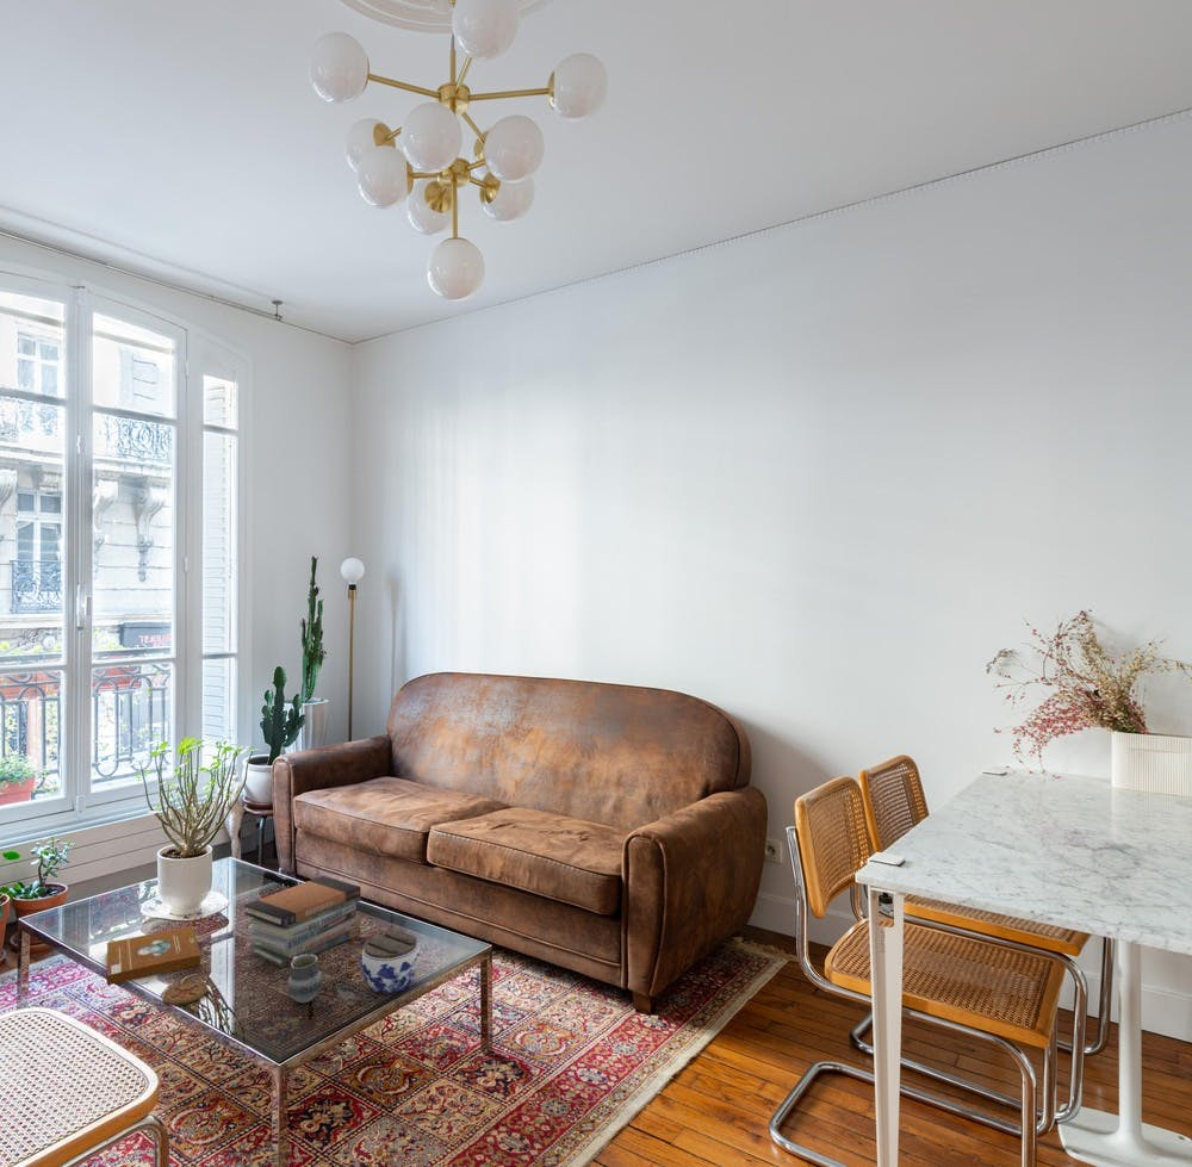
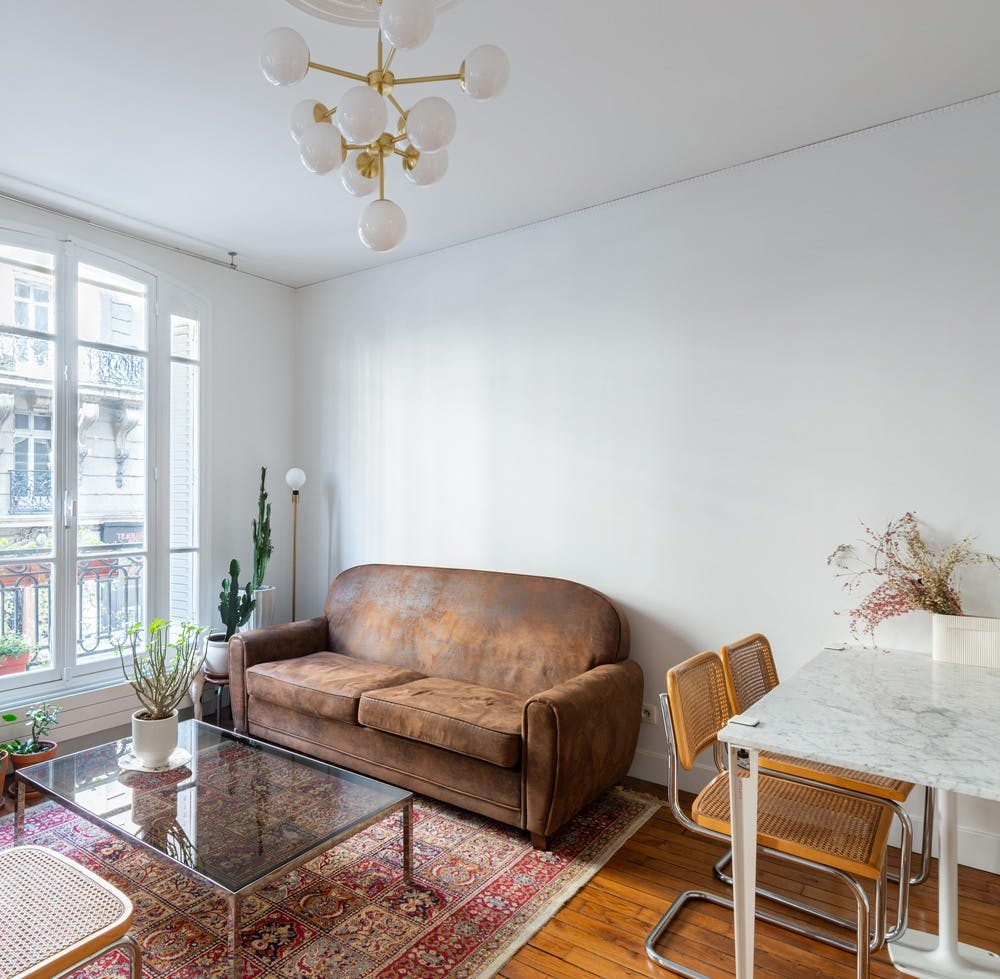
- coaster (185, 993)
- book (153, 954)
- jar (390, 962)
- cup (303, 977)
- book stack (304, 919)
